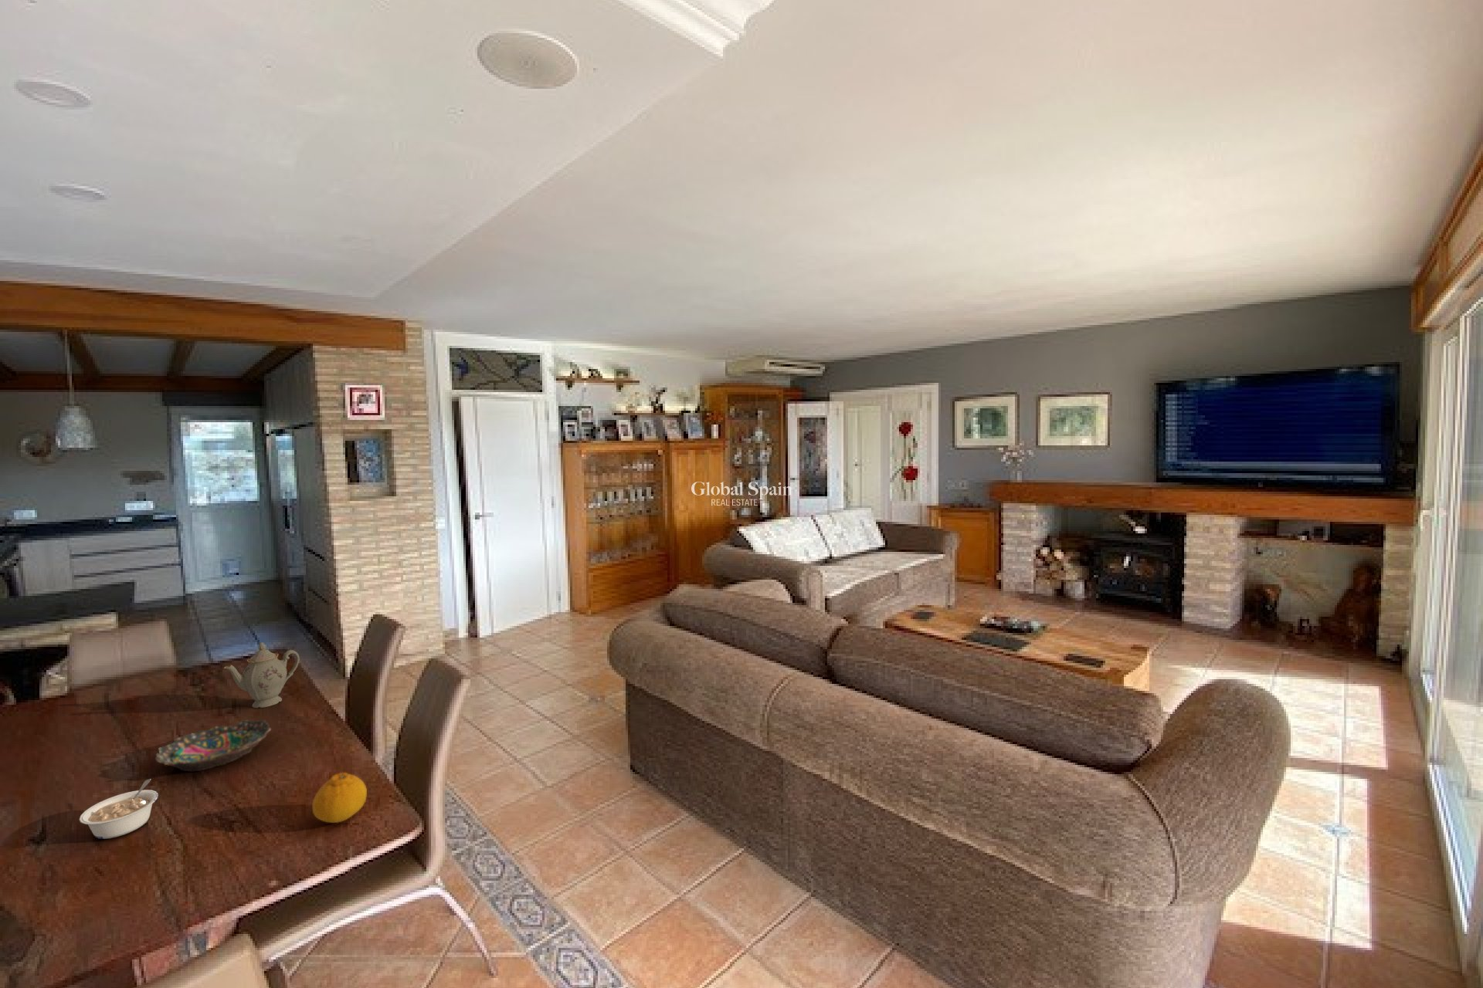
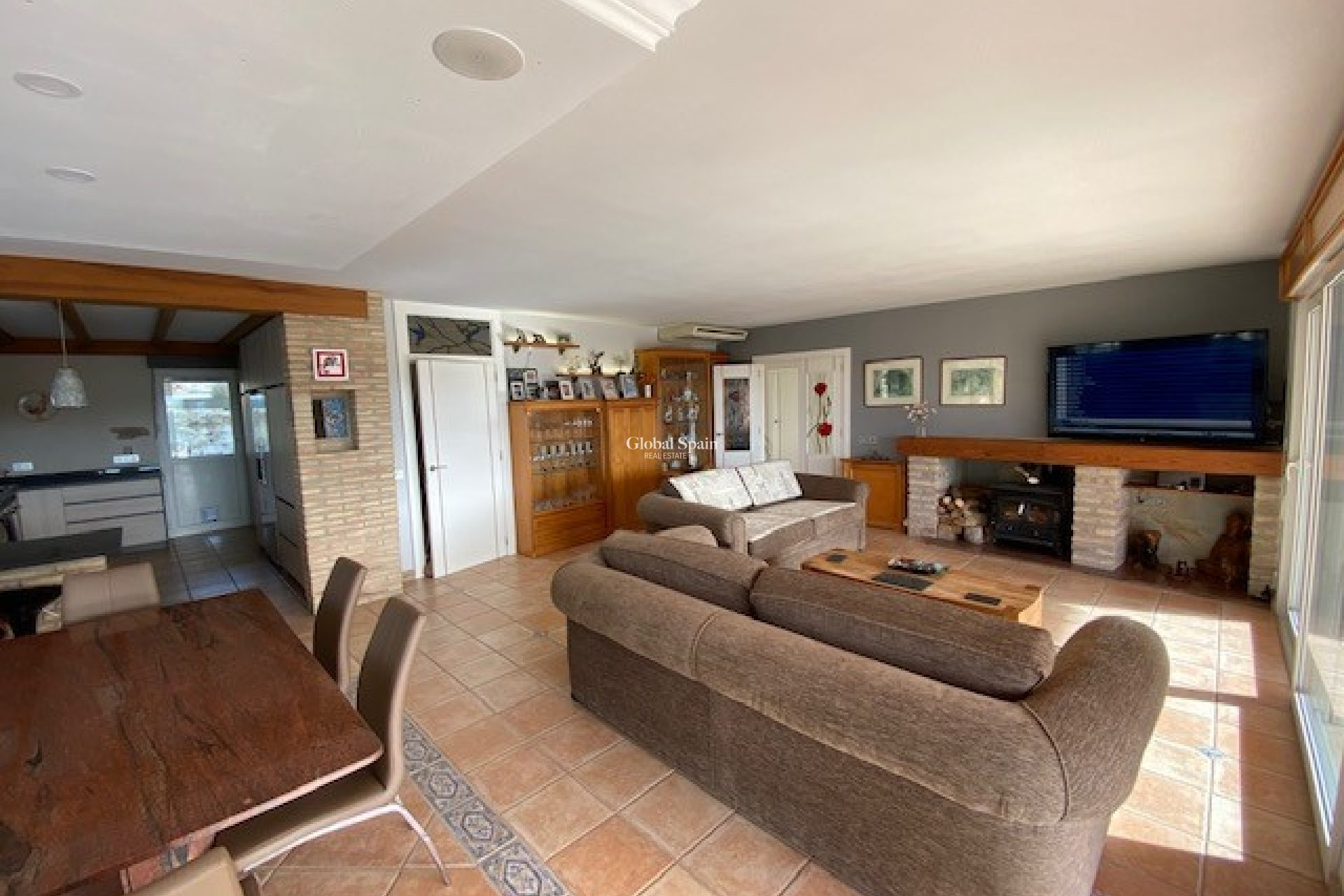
- fruit (340, 796)
- chinaware (264, 673)
- bowl (215, 748)
- legume (120, 813)
